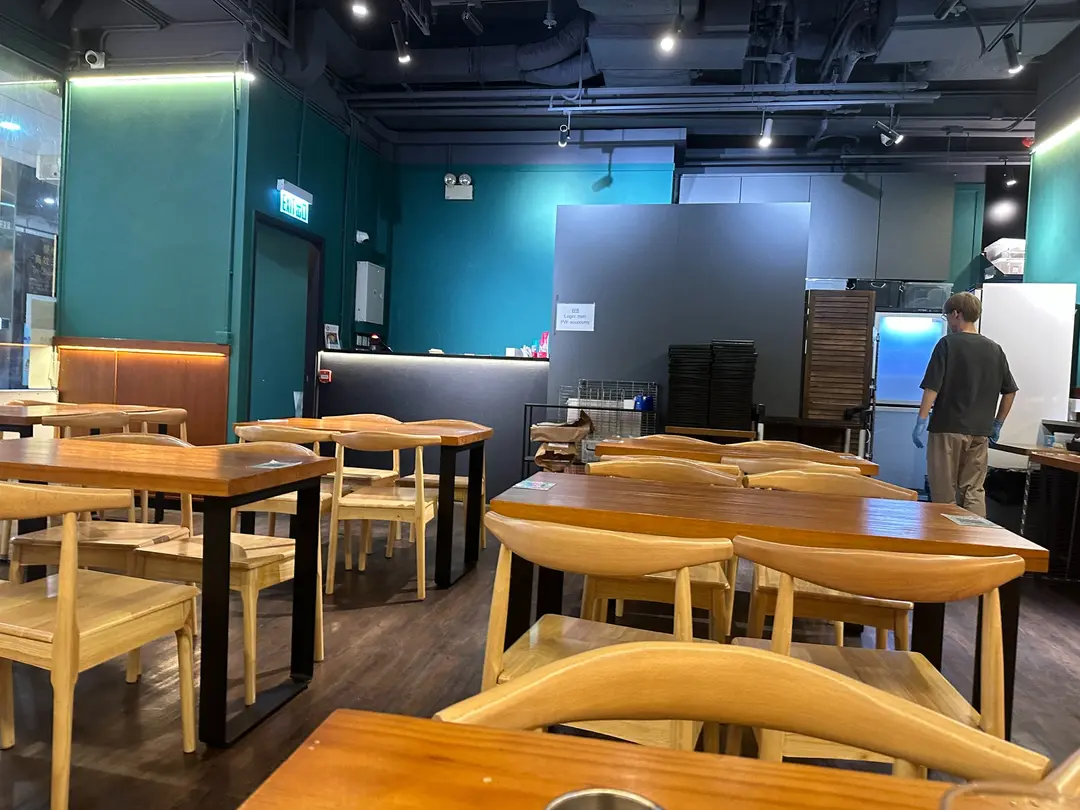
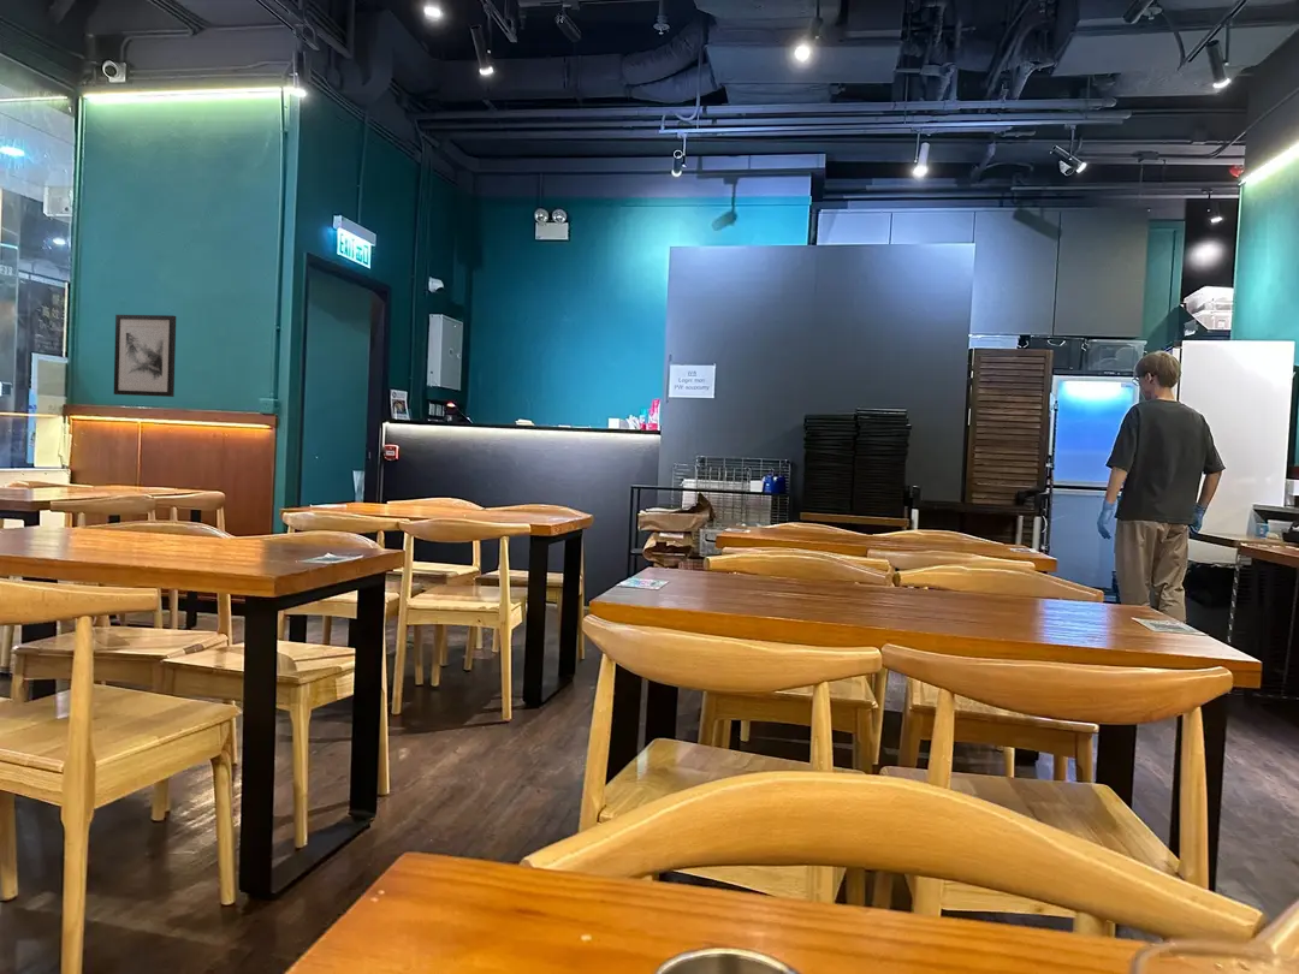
+ wall art (144, 355)
